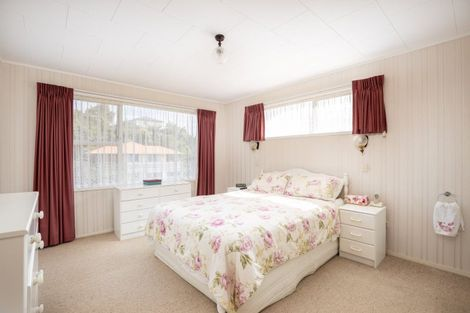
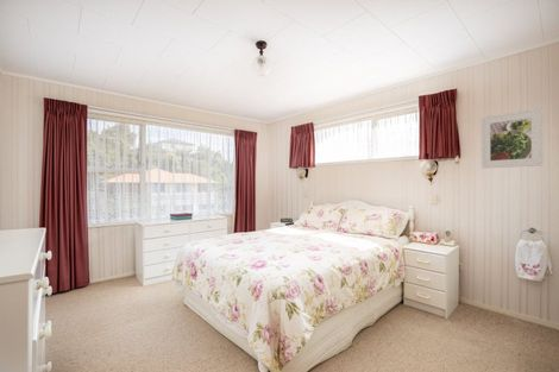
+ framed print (509, 139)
